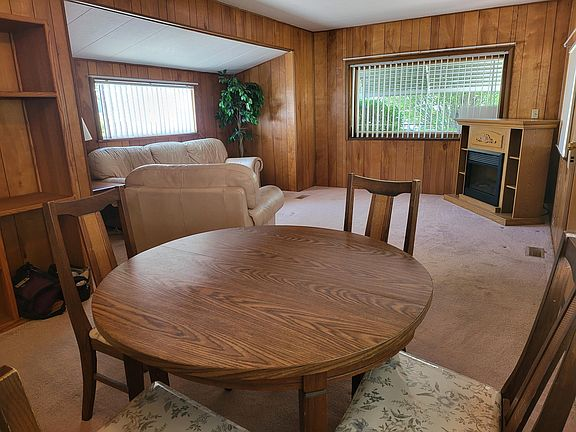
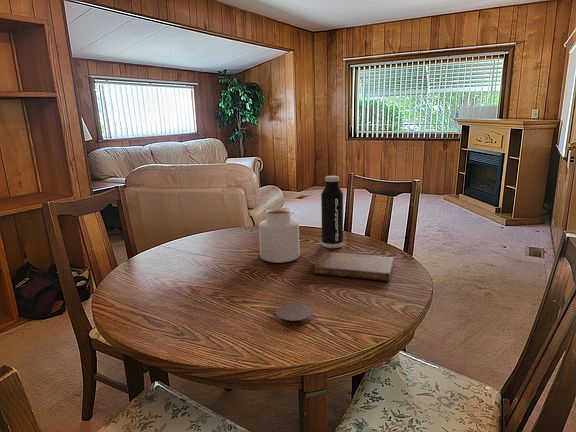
+ water bottle (332, 211)
+ jar (279, 233)
+ notebook (354, 265)
+ coaster (294, 313)
